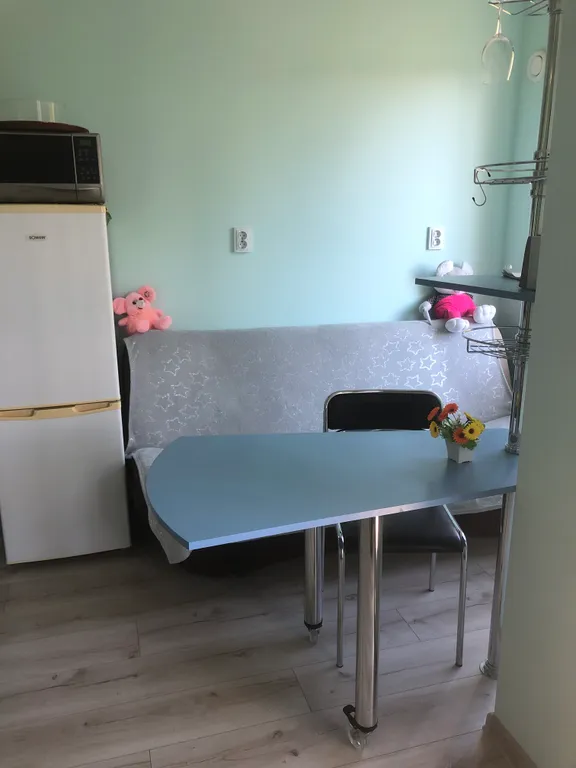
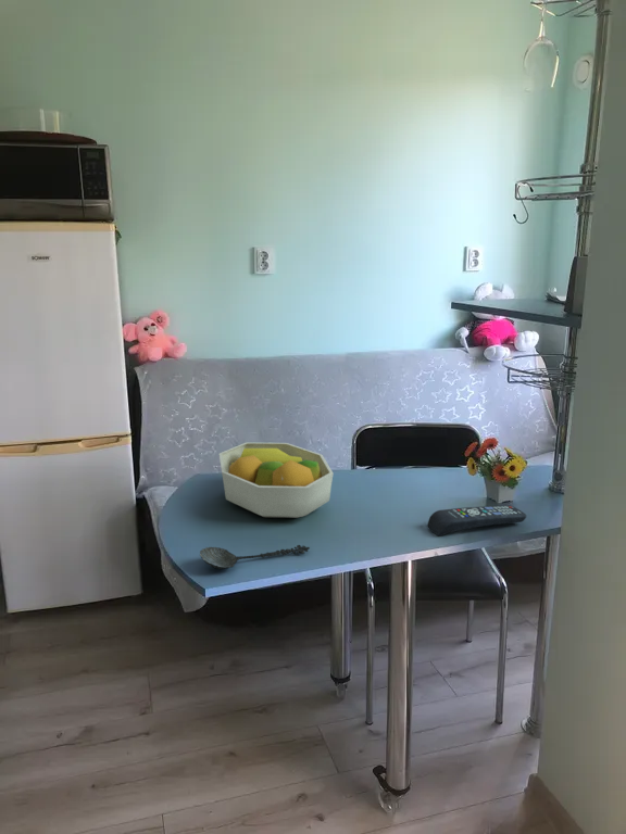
+ spoon (256, 555)
+ fruit bowl (274, 472)
+ remote control (477, 517)
